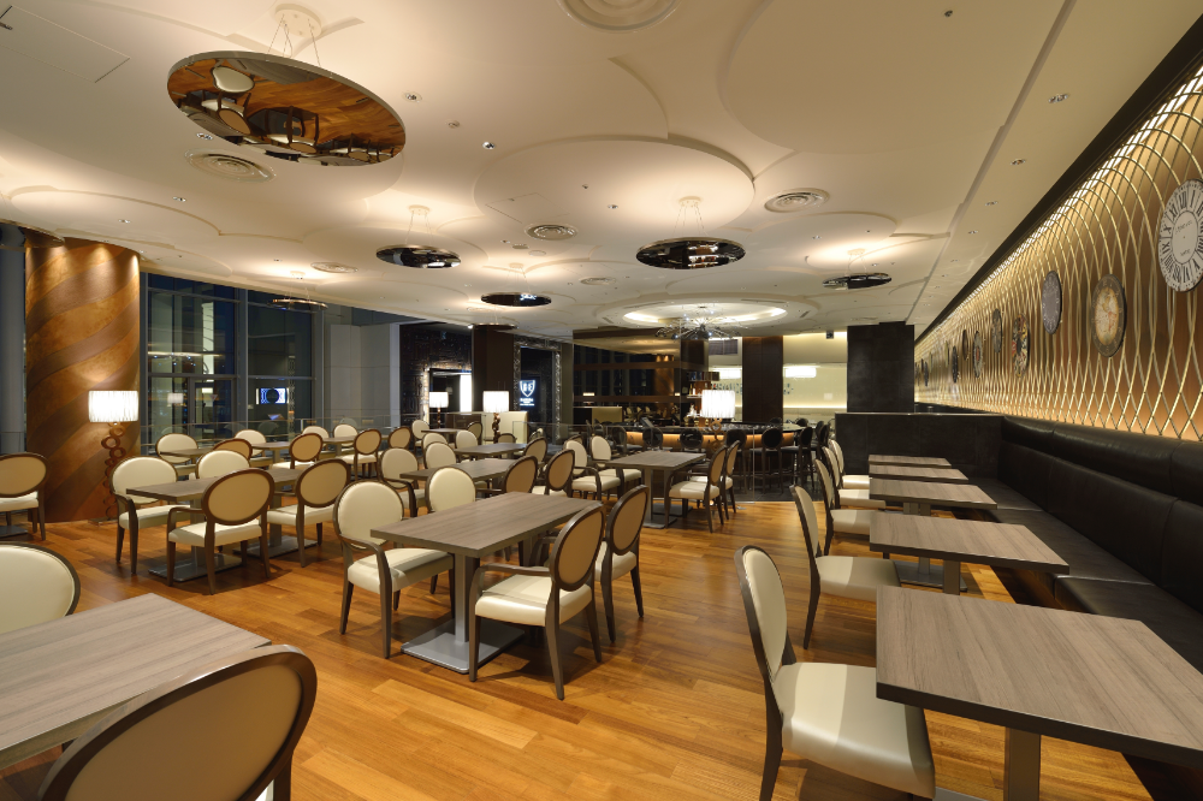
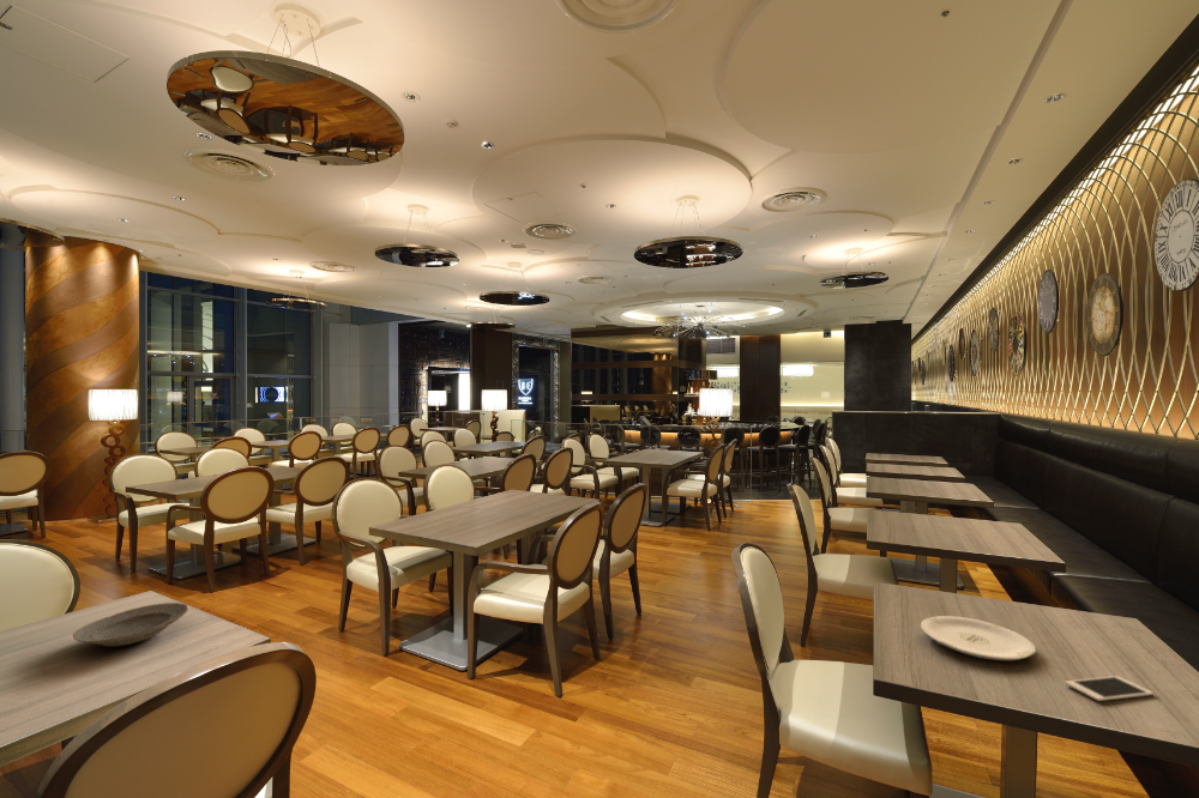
+ plate (133, 628)
+ cell phone (1108, 688)
+ plate (975, 639)
